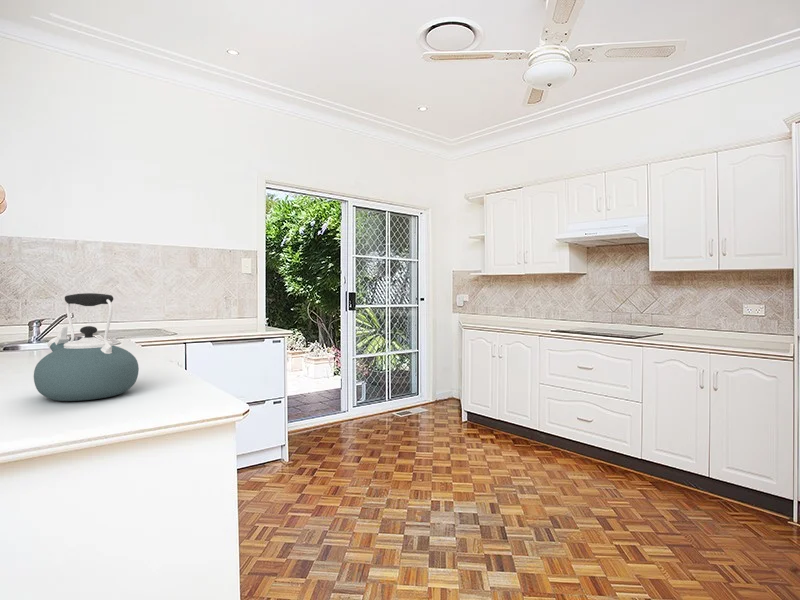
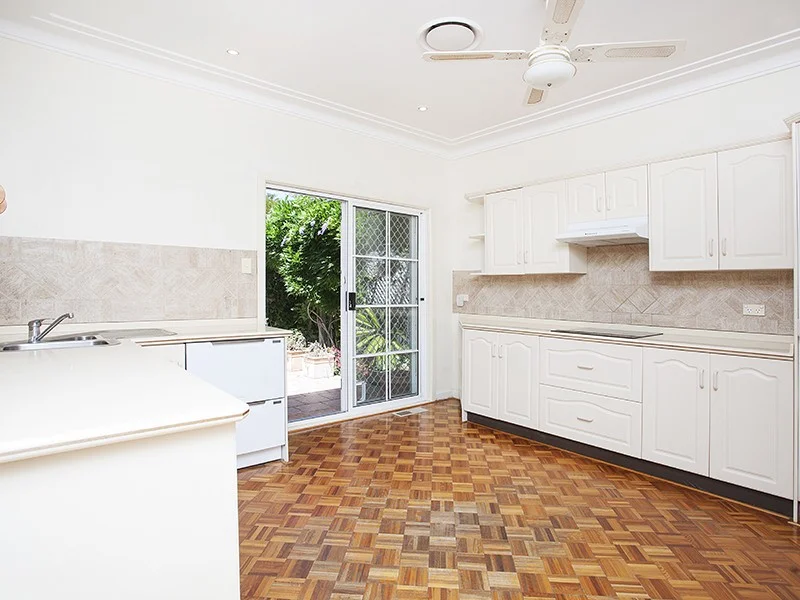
- kettle (83, 343)
